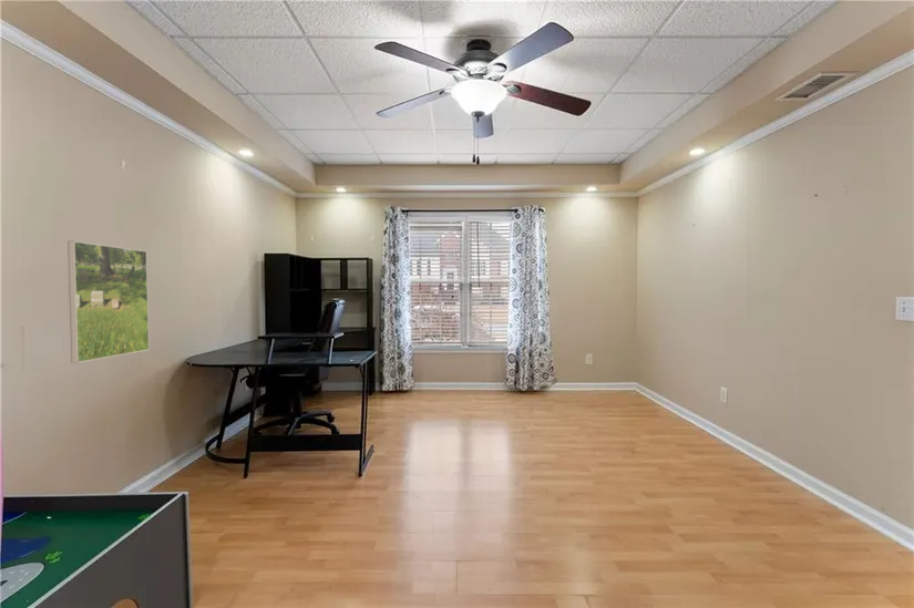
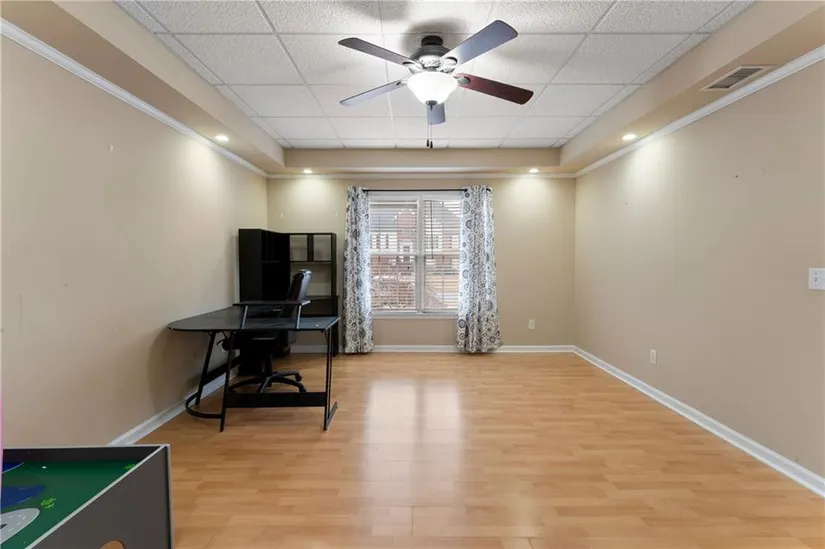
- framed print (112, 301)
